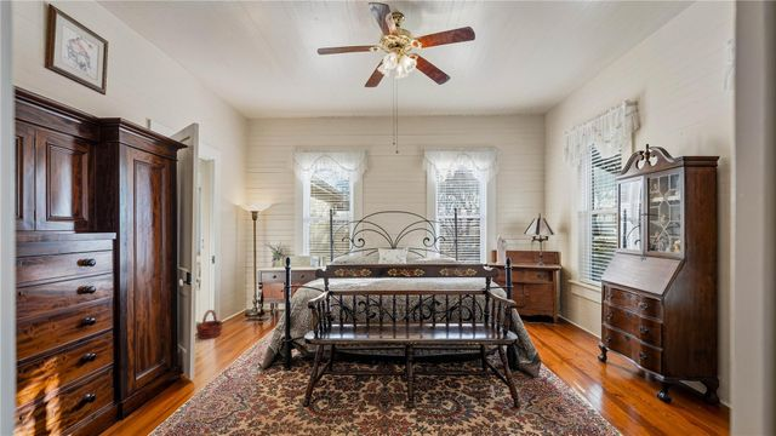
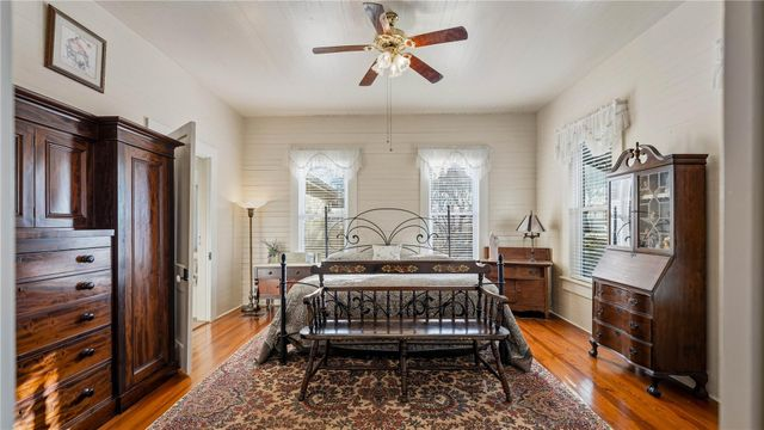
- basket (209, 322)
